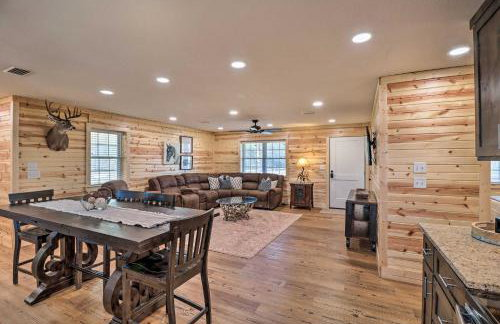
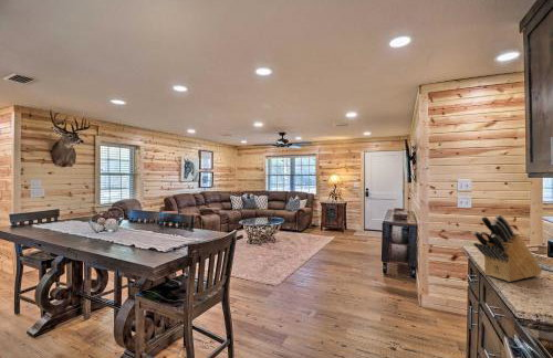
+ knife block (507, 244)
